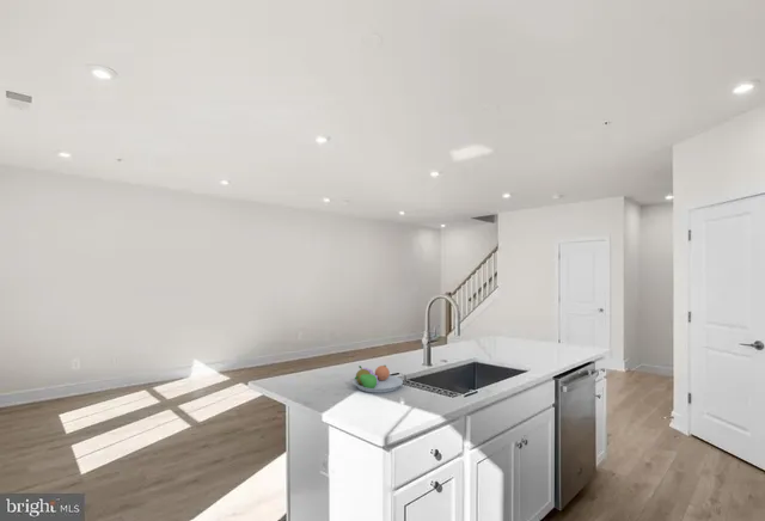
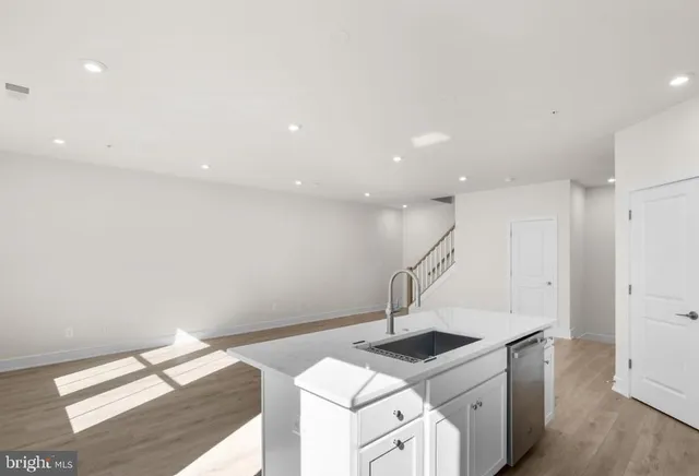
- fruit bowl (375, 376)
